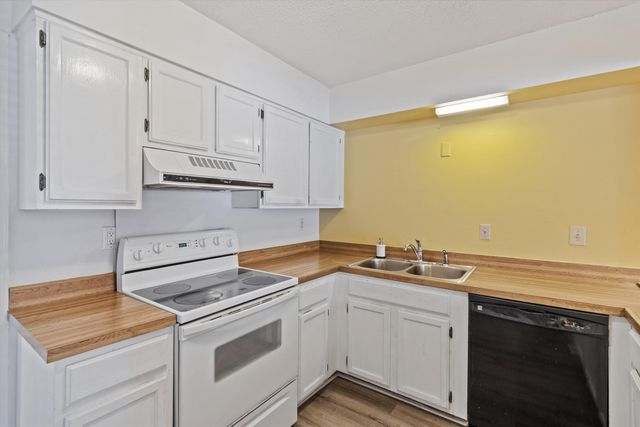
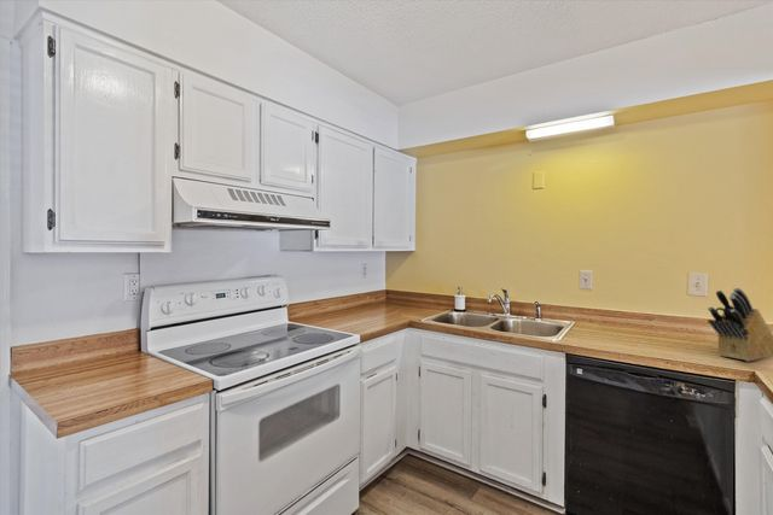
+ knife block (743, 321)
